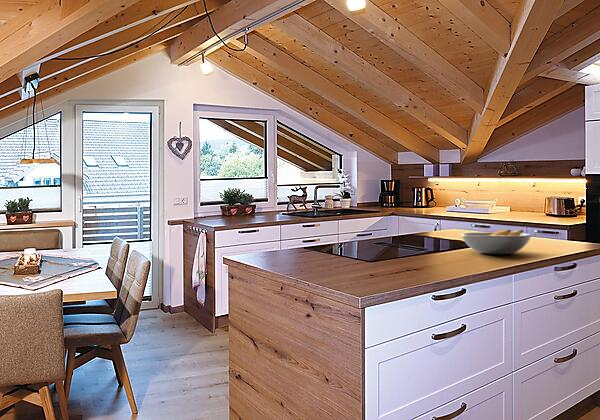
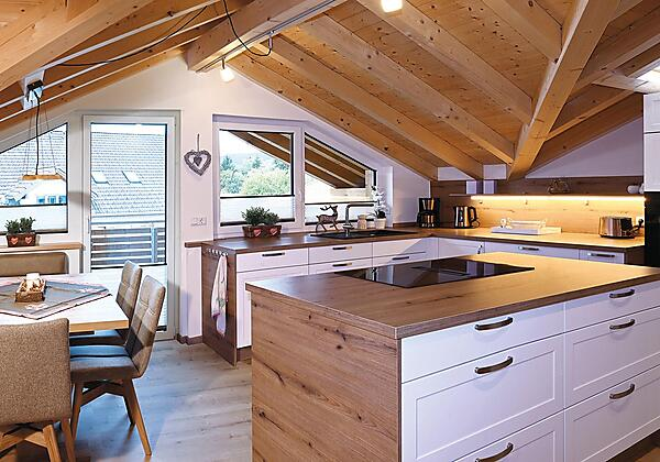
- fruit bowl (495, 241)
